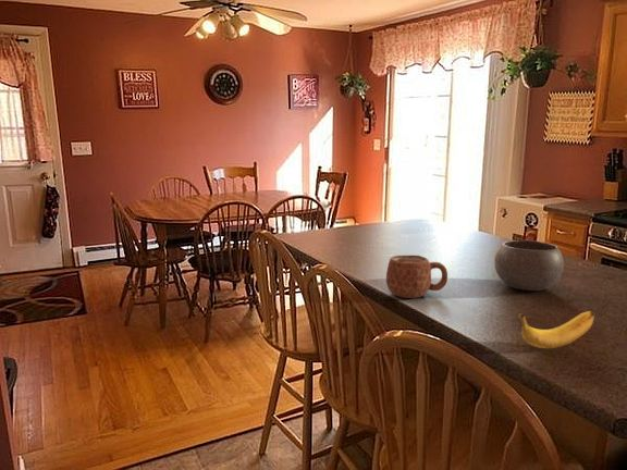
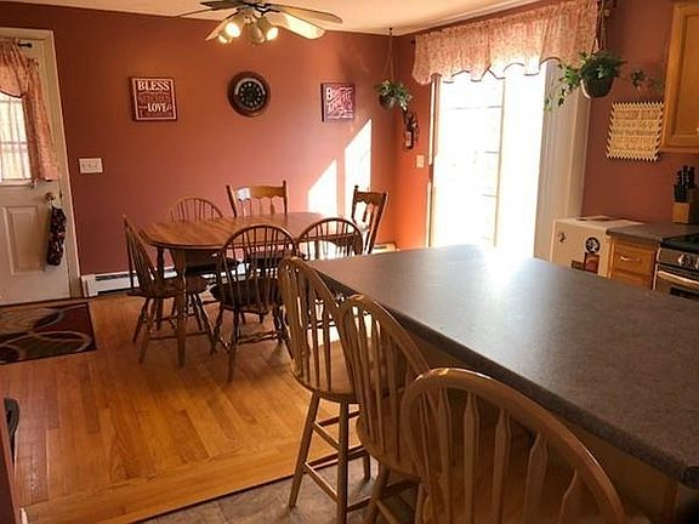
- mug (417, 275)
- banana (555, 327)
- bowl (528, 265)
